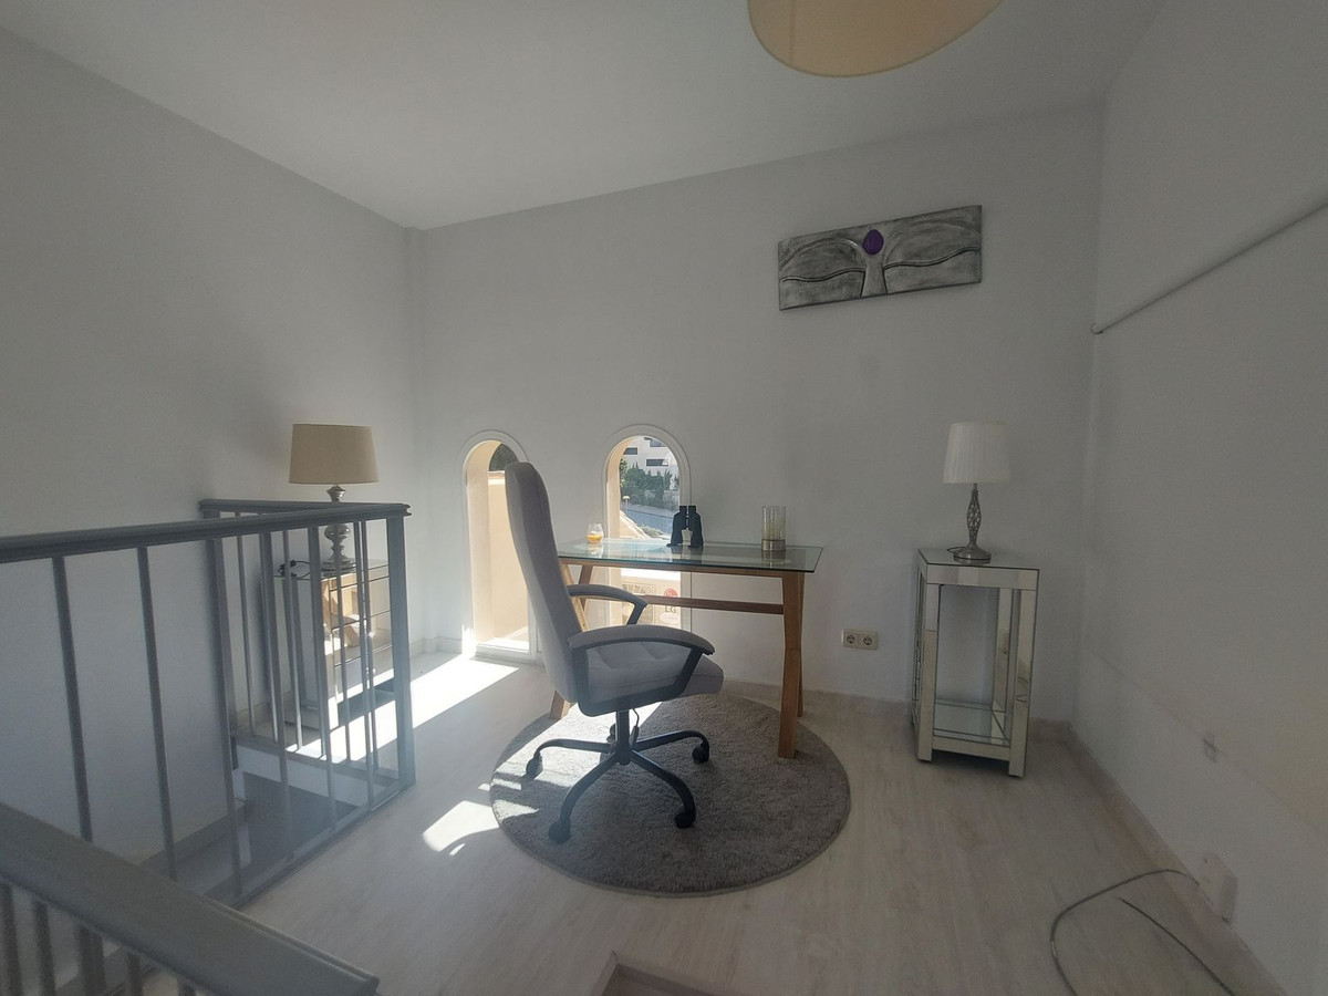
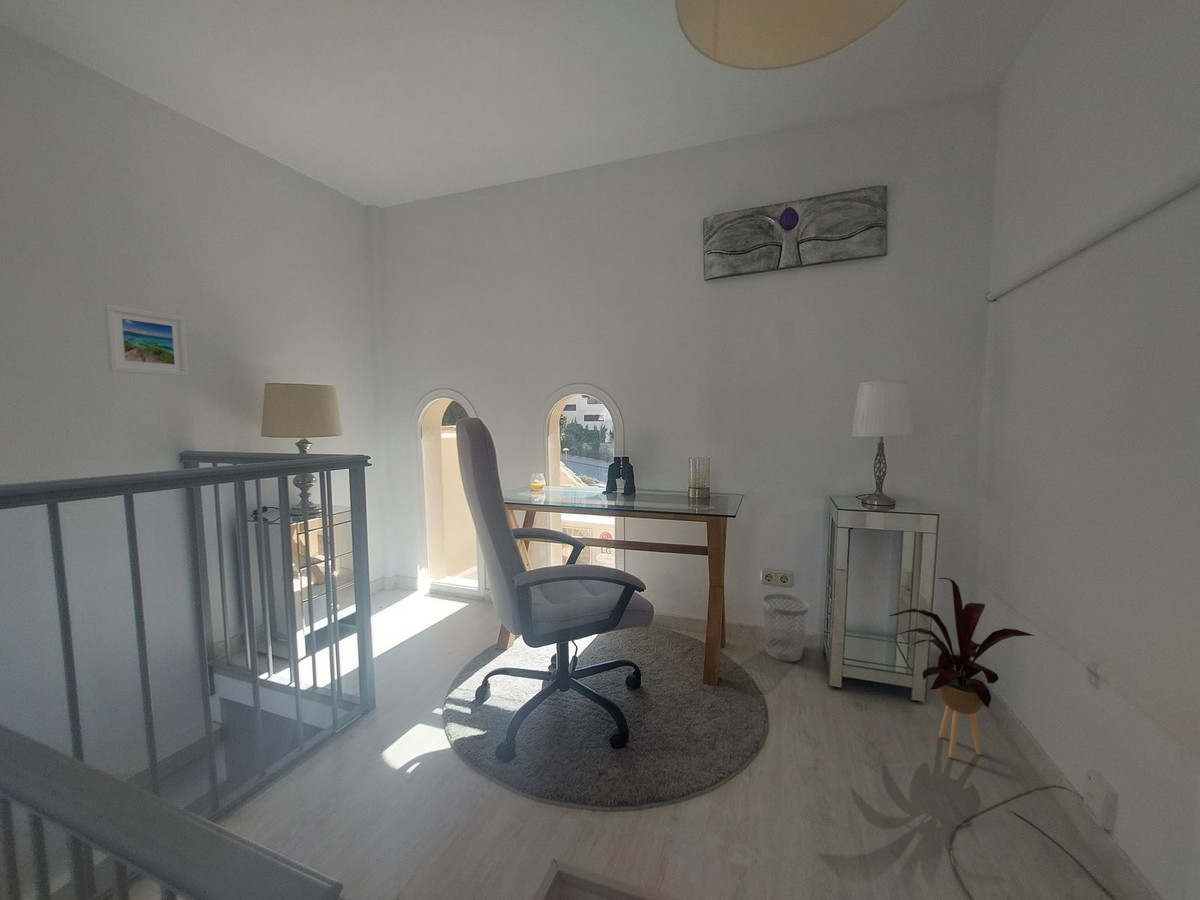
+ house plant (952, 658)
+ wastebasket (784, 627)
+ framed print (148, 342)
